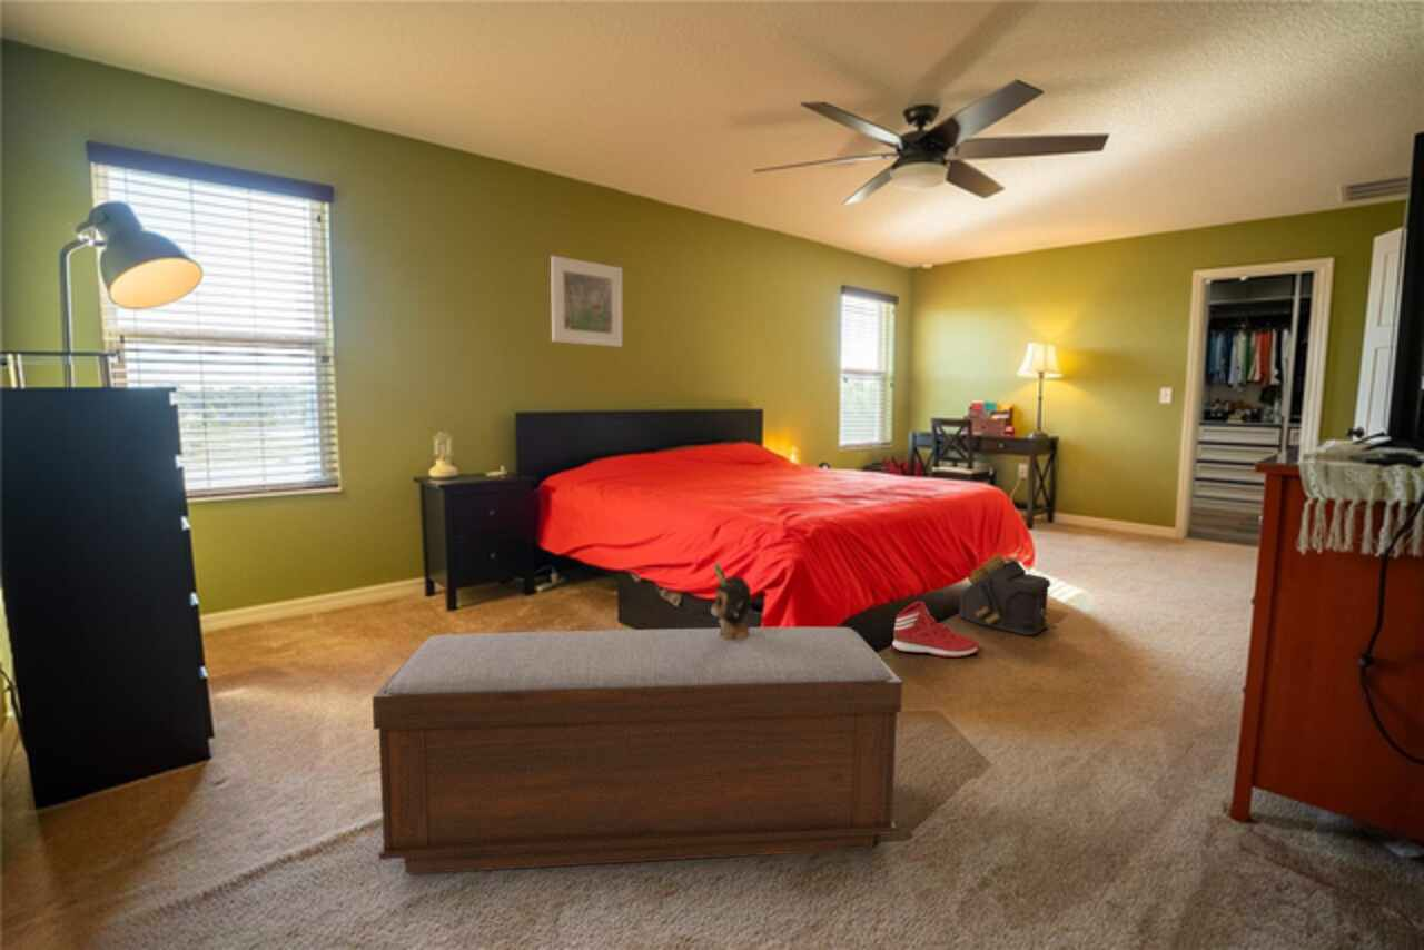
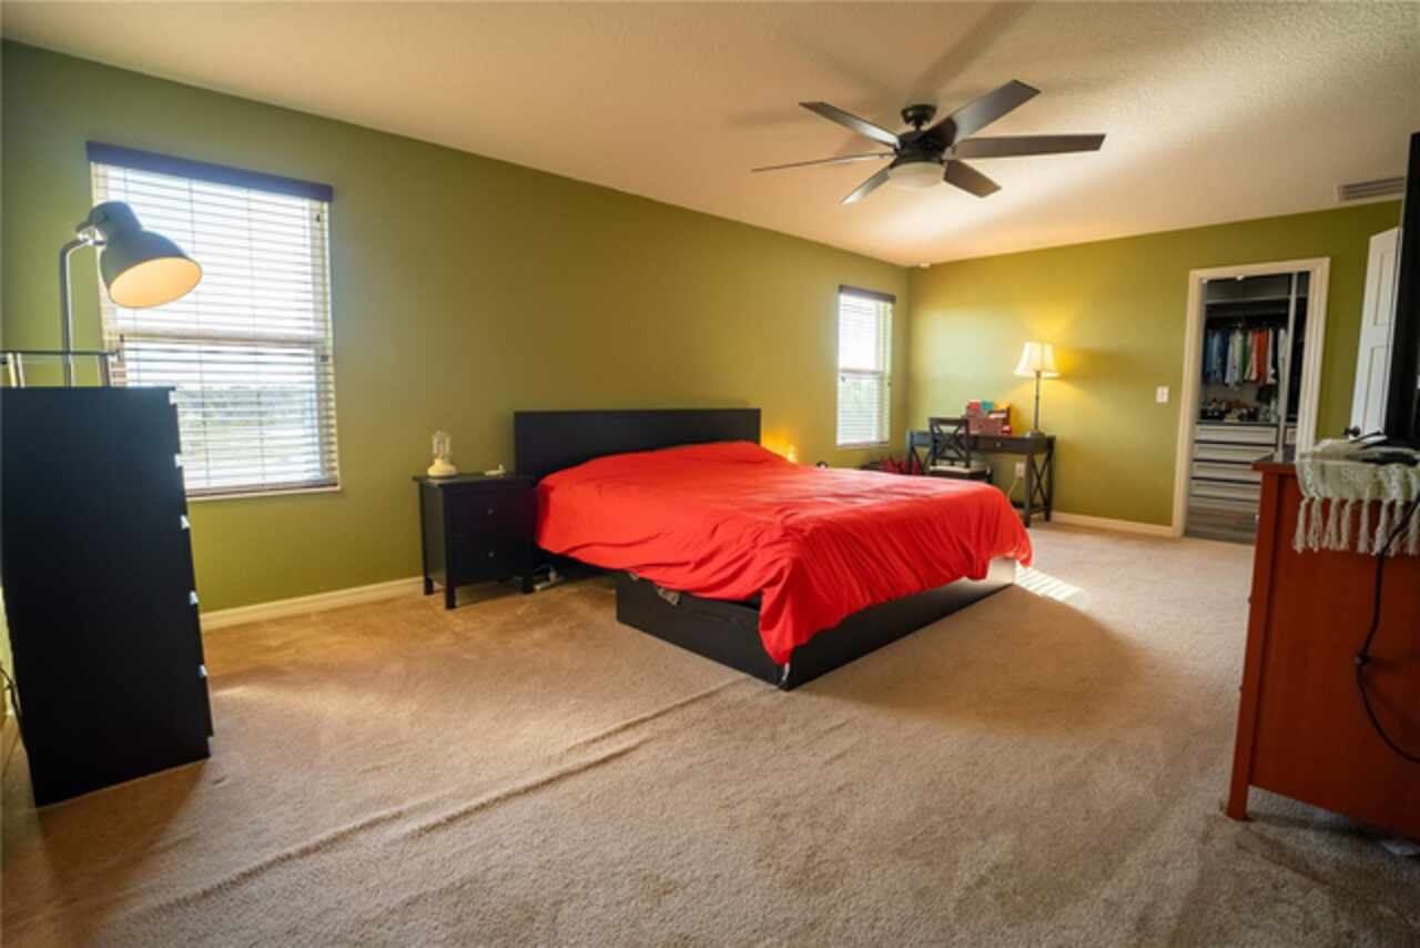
- plush toy (732, 600)
- backpack (1006, 590)
- sneaker (936, 627)
- bench (646, 733)
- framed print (587, 303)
